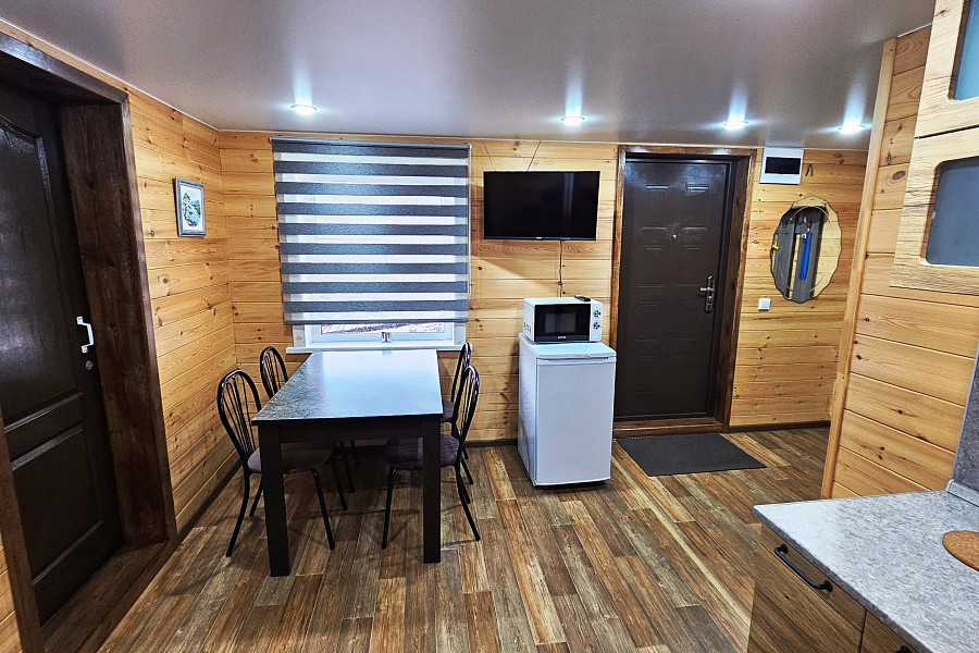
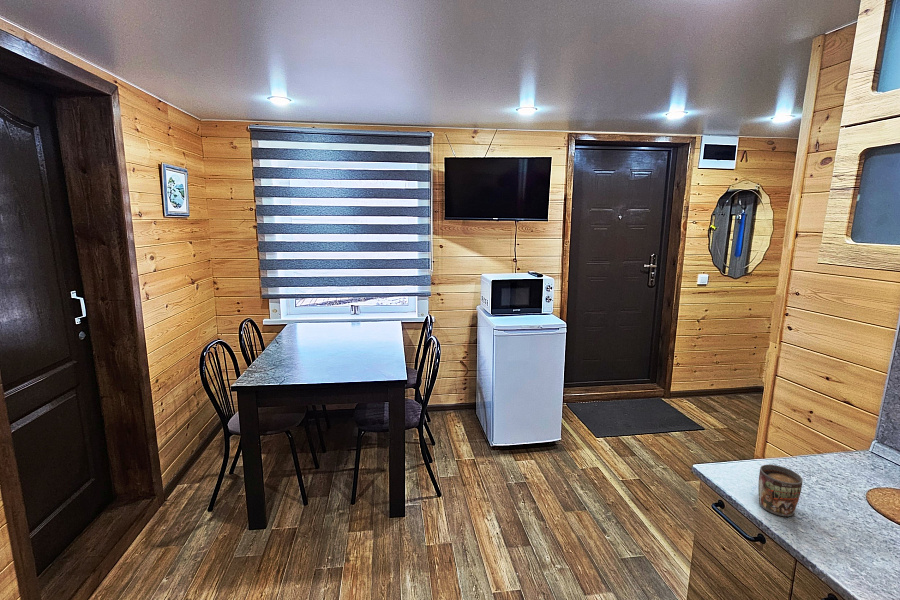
+ mug (776, 486)
